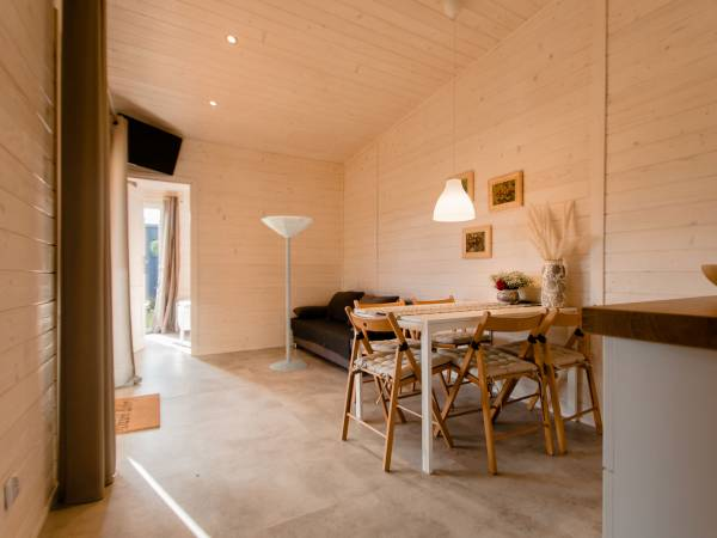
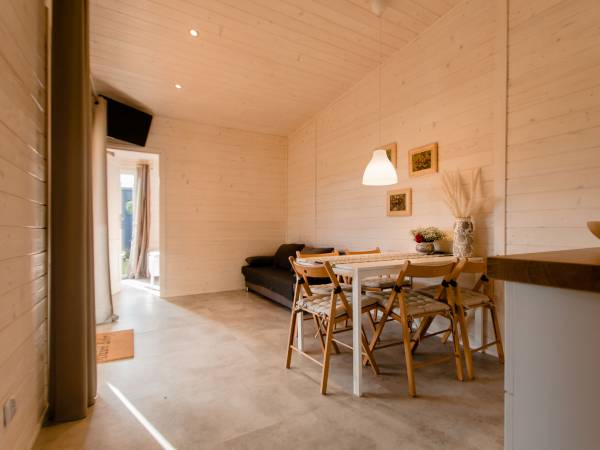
- floor lamp (288, 292)
